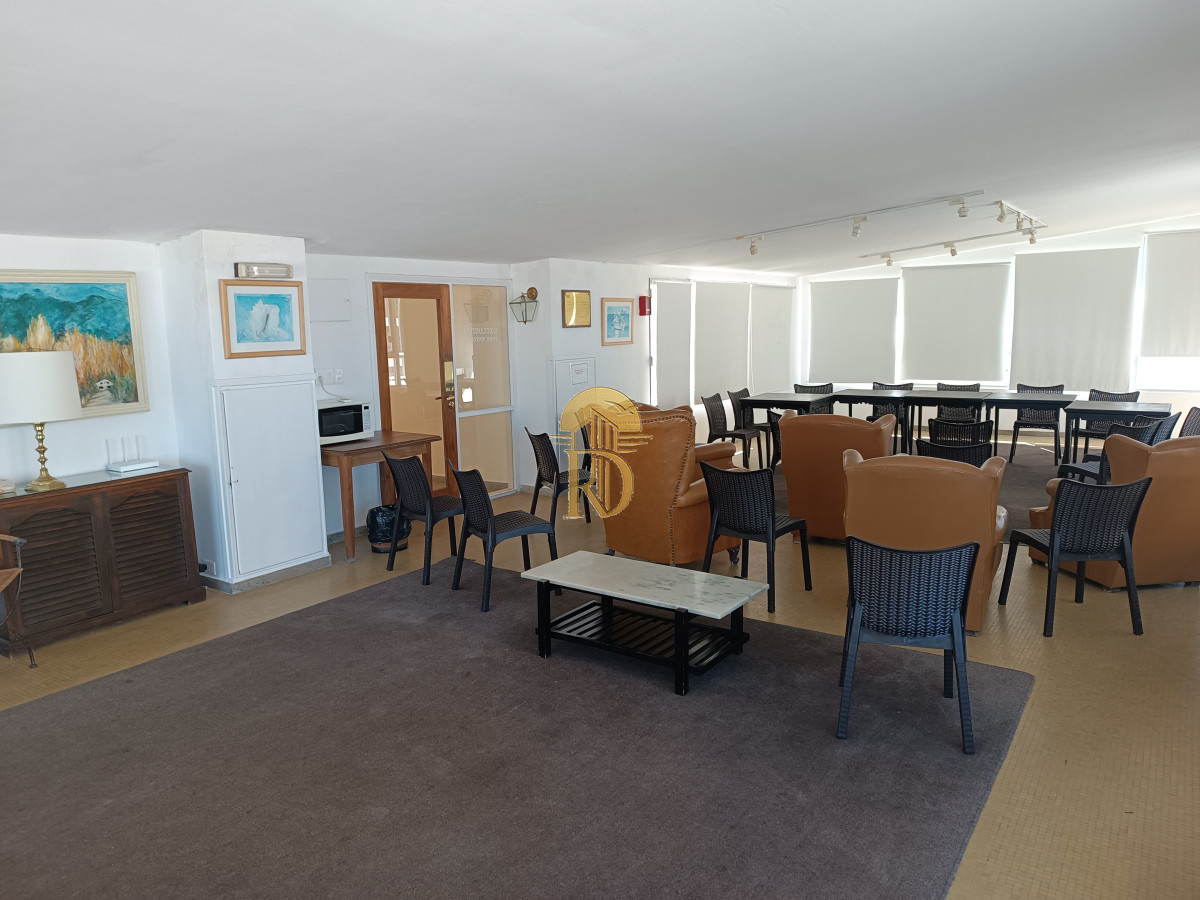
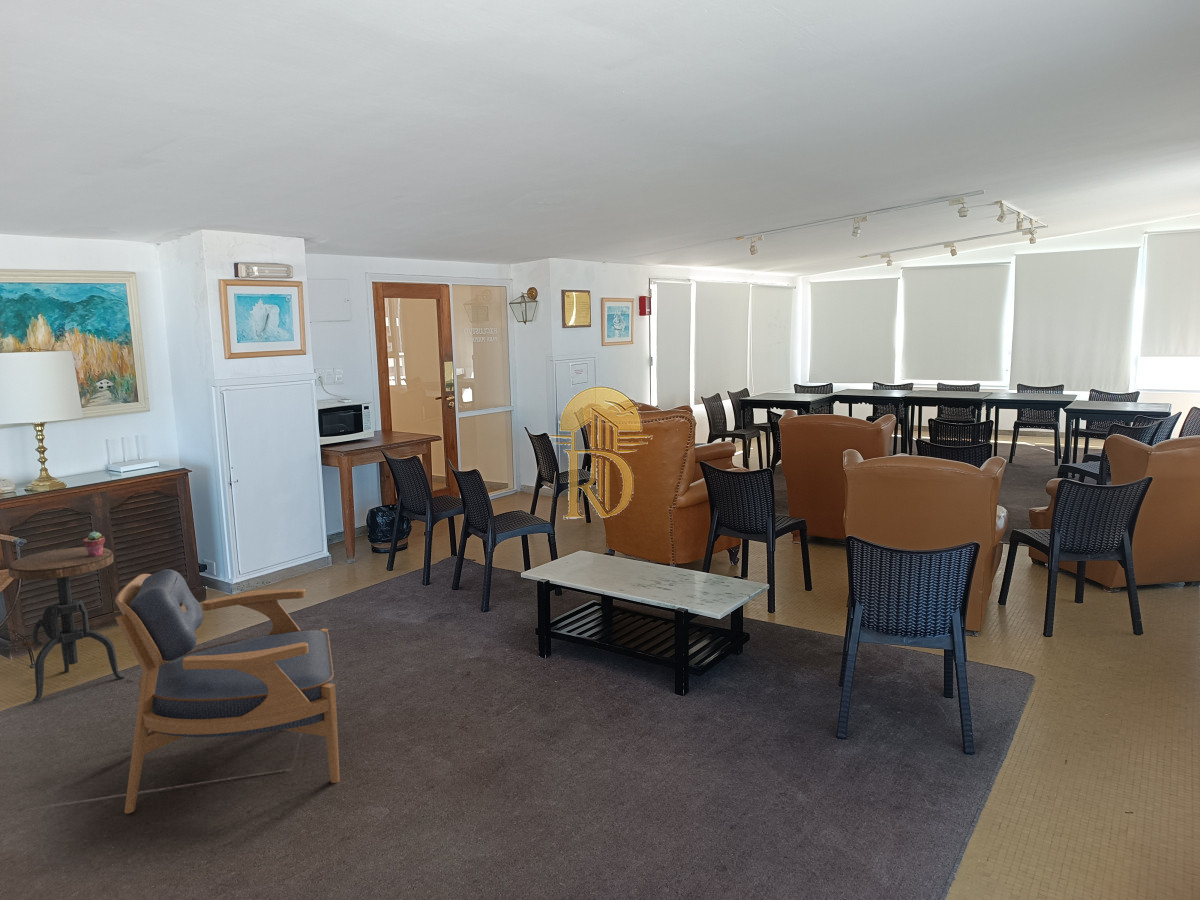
+ side table (69, 621)
+ armchair (233, 666)
+ potted succulent (94, 543)
